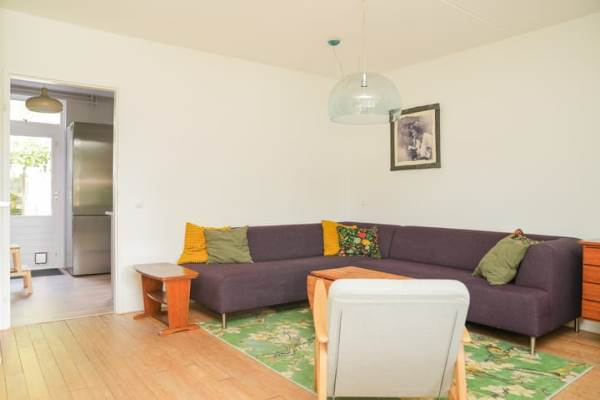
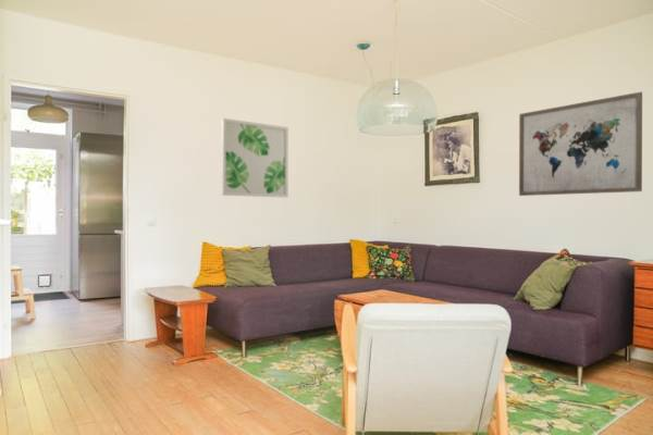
+ wall art (256, 159)
+ wall art (575, 149)
